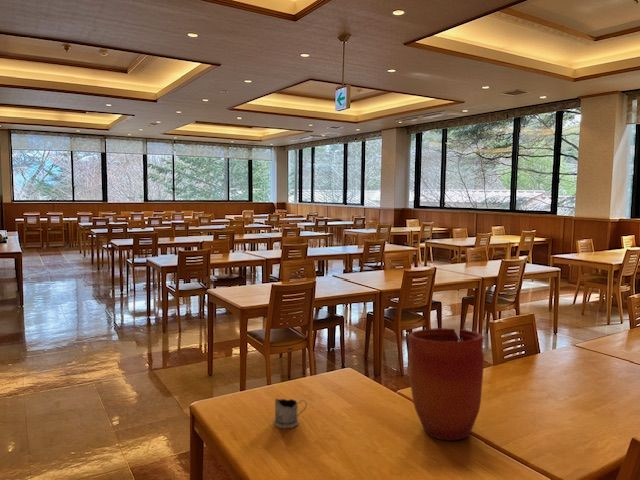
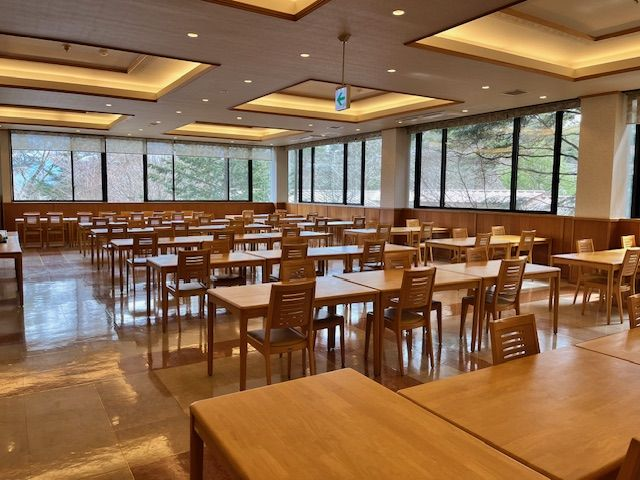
- tea glass holder (290, 409)
- vase (444, 382)
